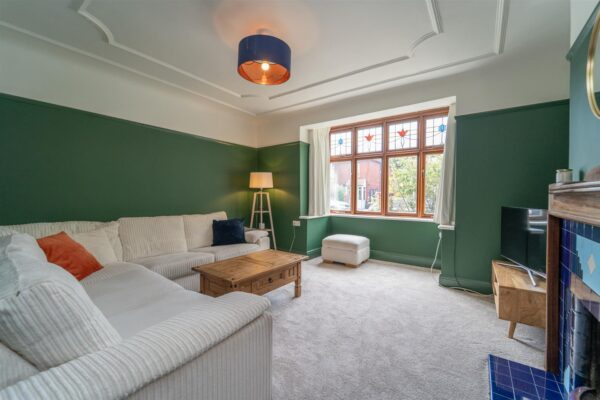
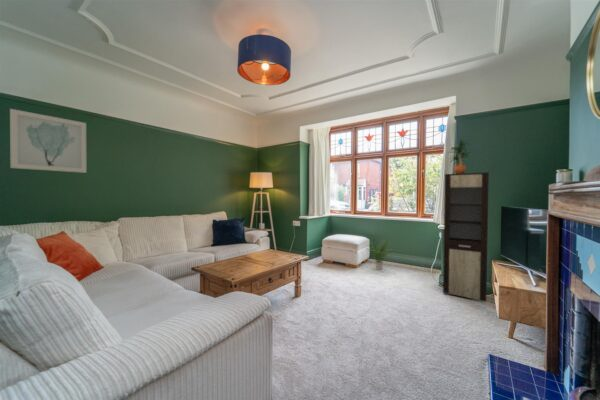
+ wall art (51, 143)
+ cabinet (465, 234)
+ potted plant (458, 156)
+ potted plant (379, 254)
